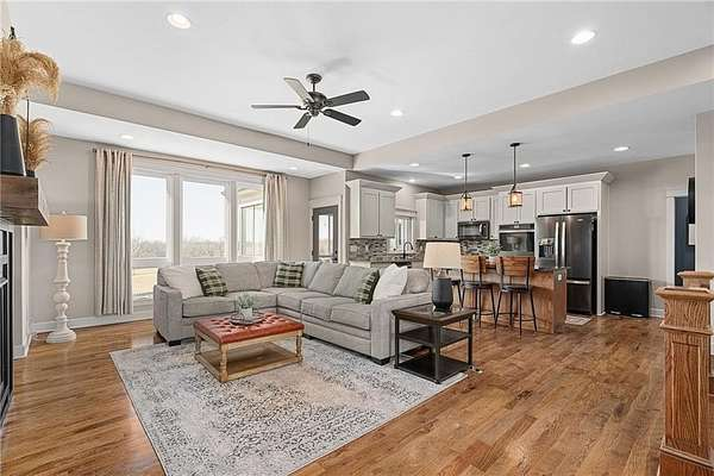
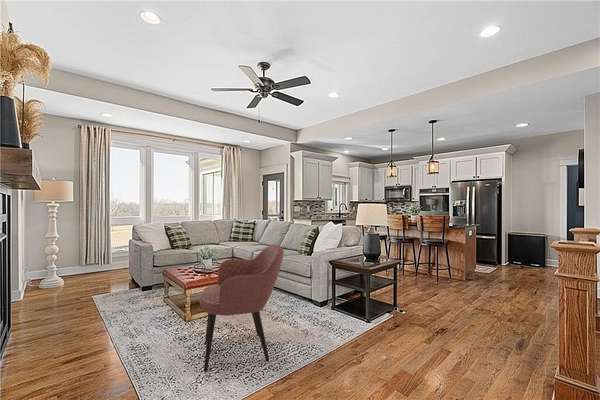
+ armchair (241, 298)
